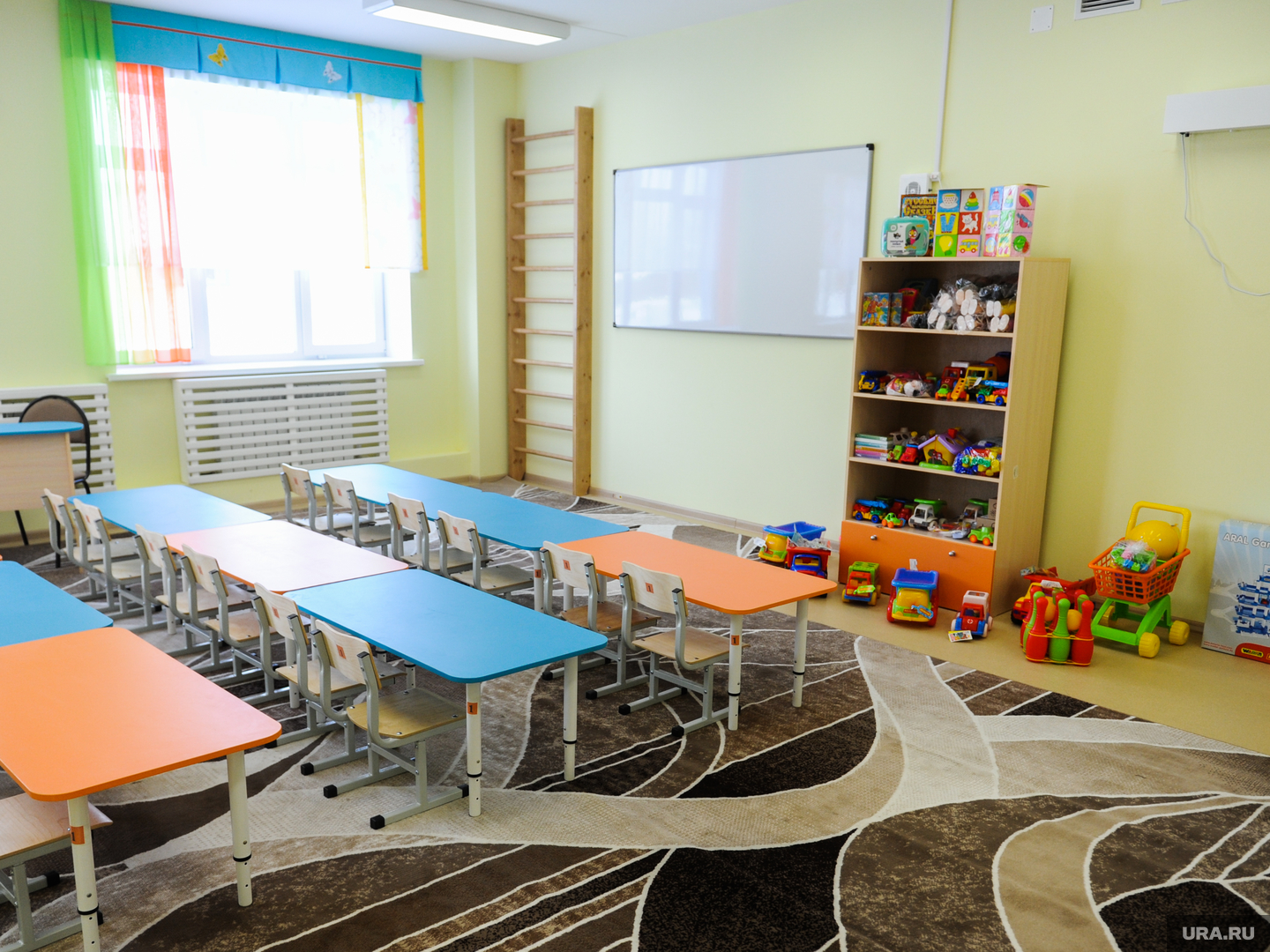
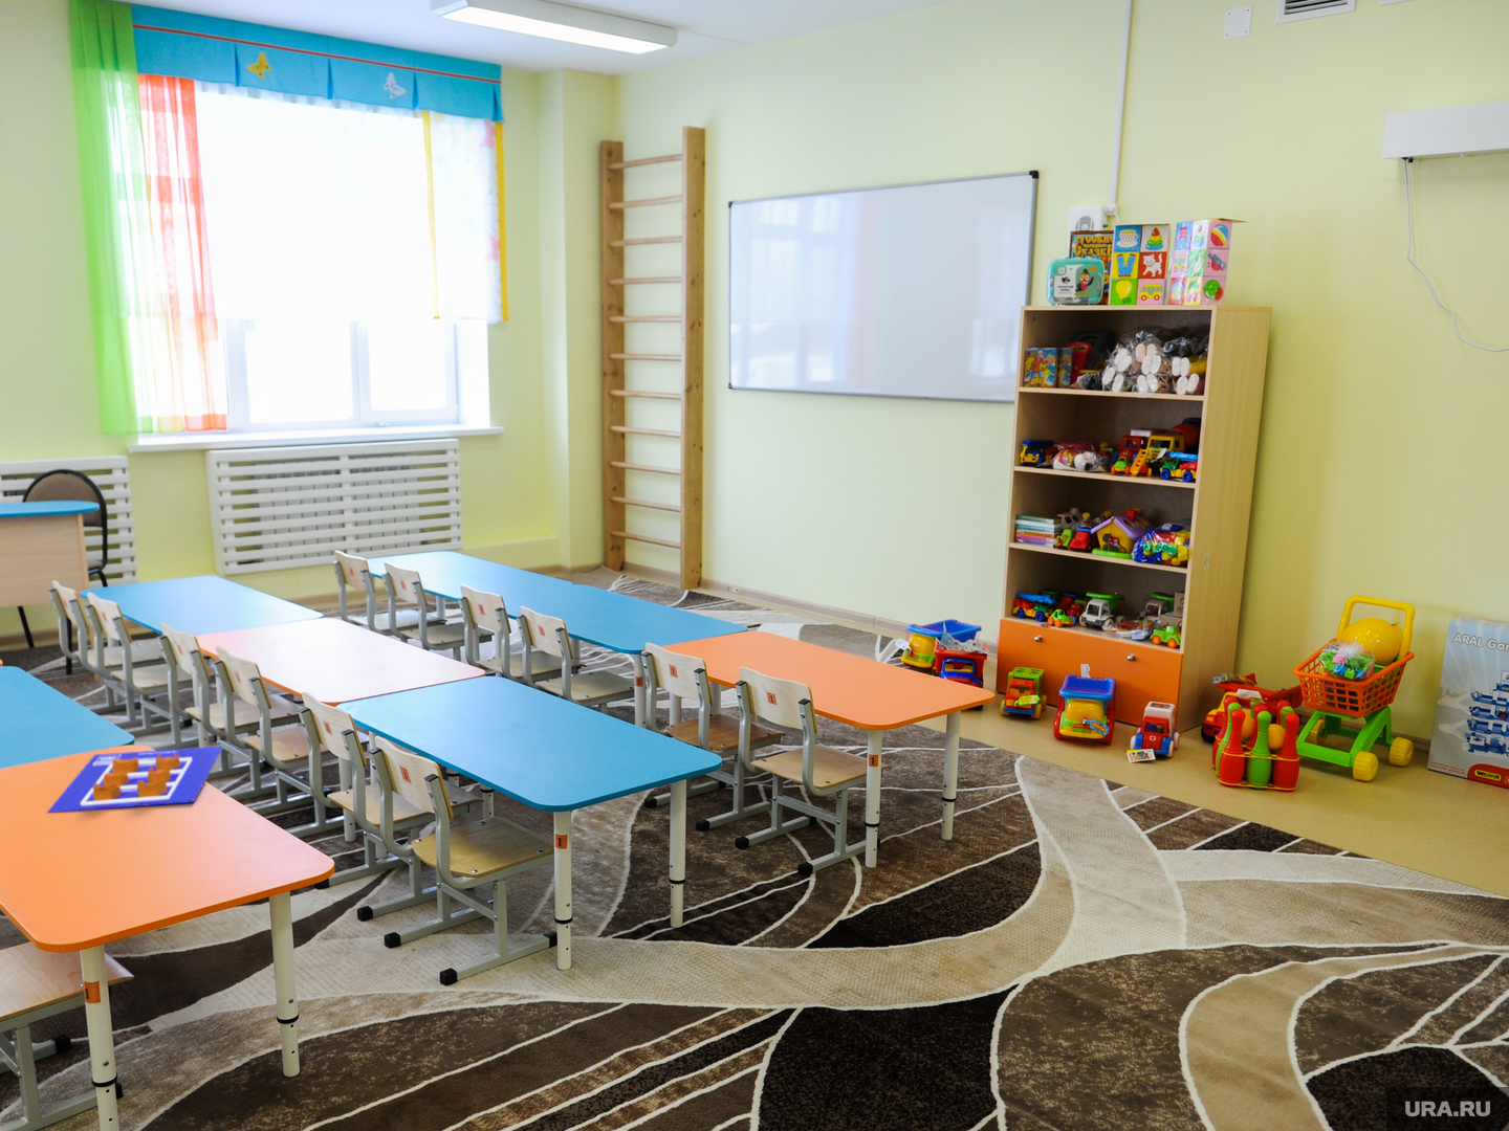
+ poster (140, 770)
